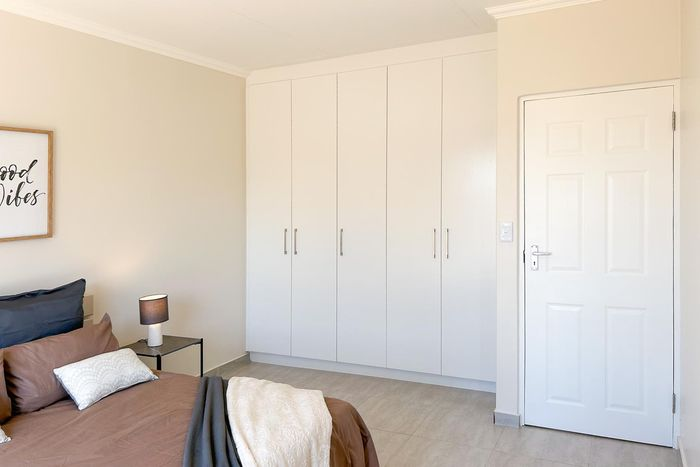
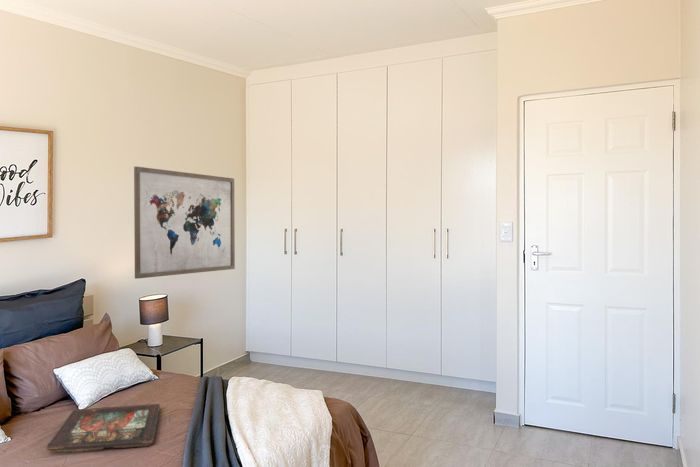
+ wall art (189, 223)
+ decorative tray (109, 426)
